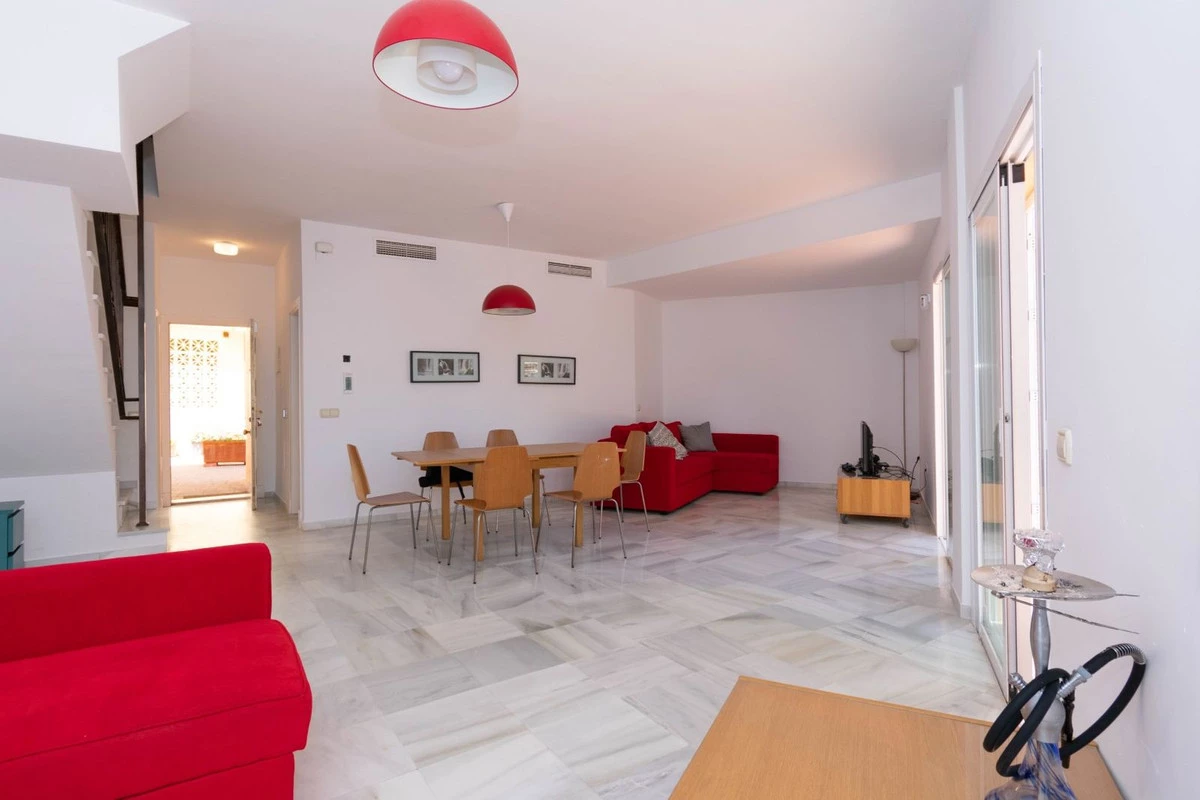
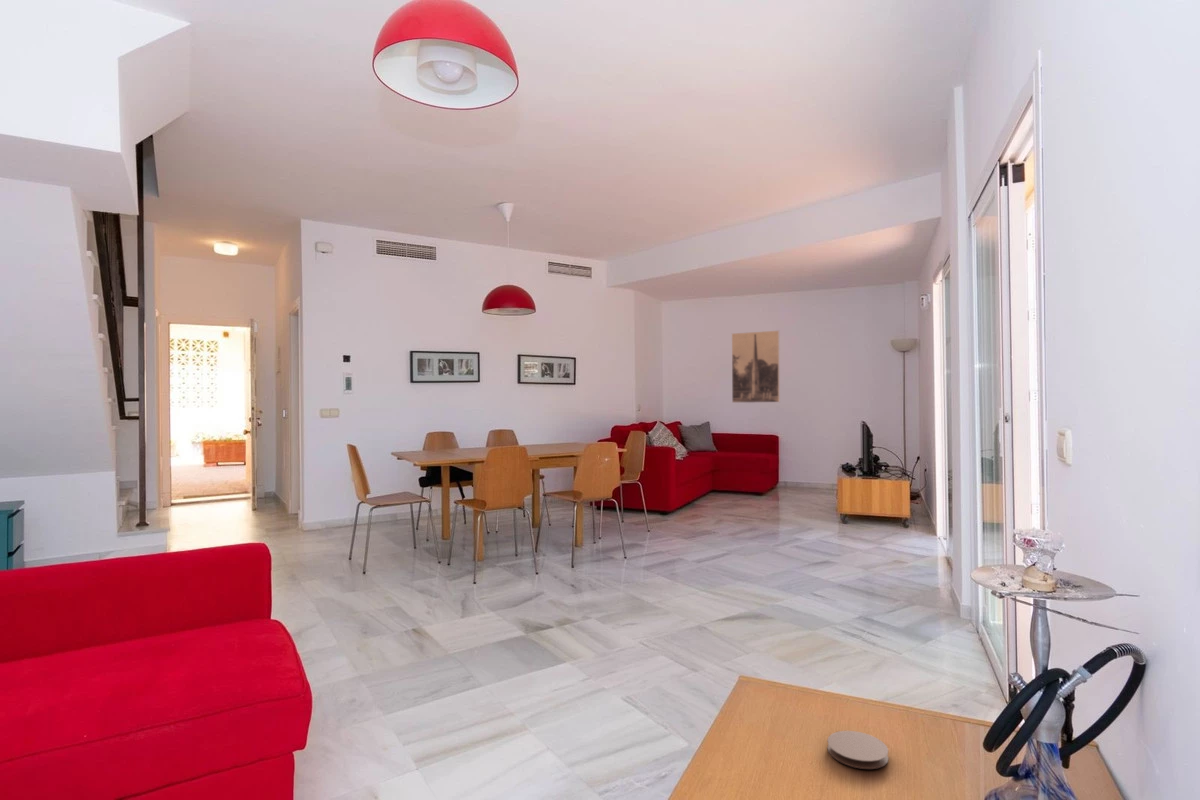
+ coaster (857, 749)
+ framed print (755, 367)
